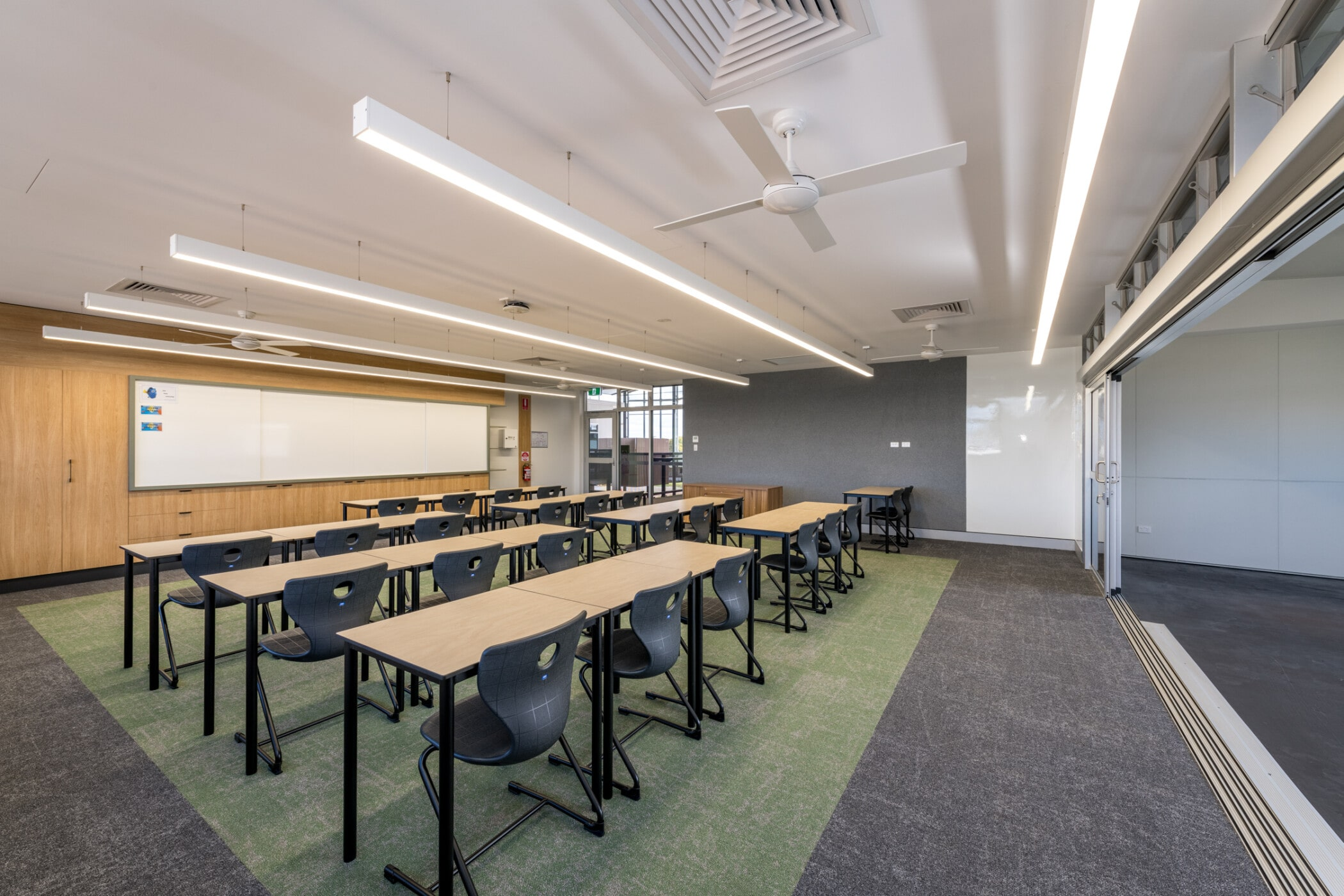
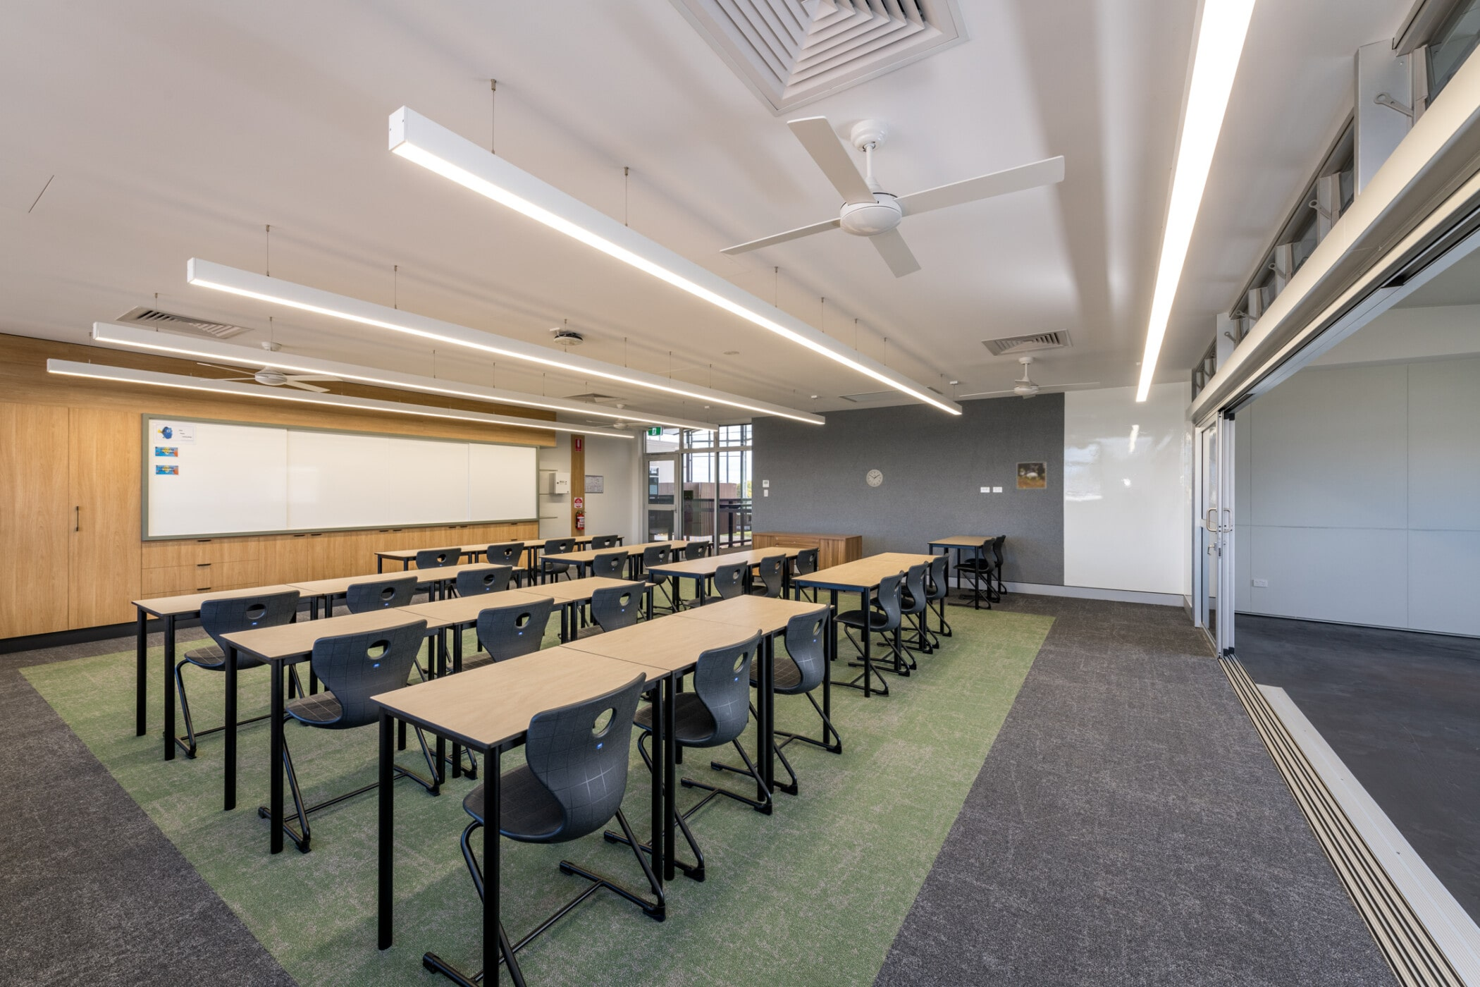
+ wall clock (874, 478)
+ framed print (1031, 475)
